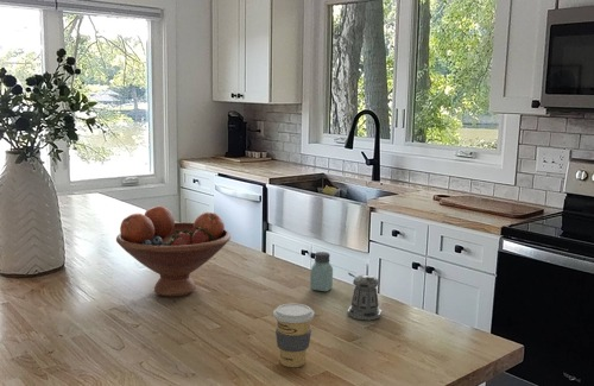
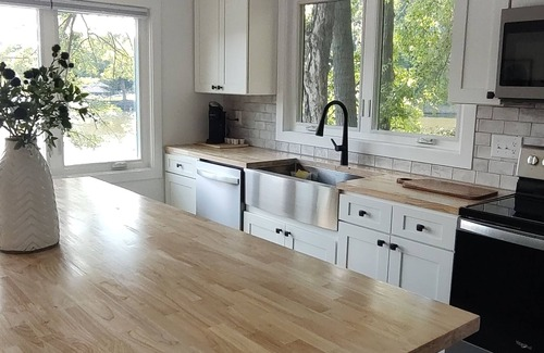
- fruit bowl (175, 252)
- saltshaker (321, 271)
- coffee cup (292, 335)
- pepper shaker (364, 293)
